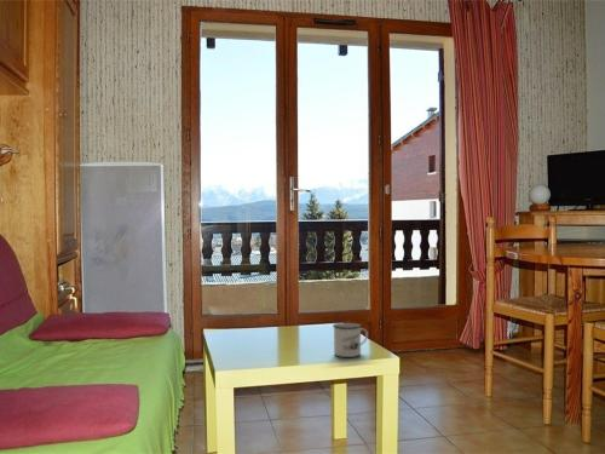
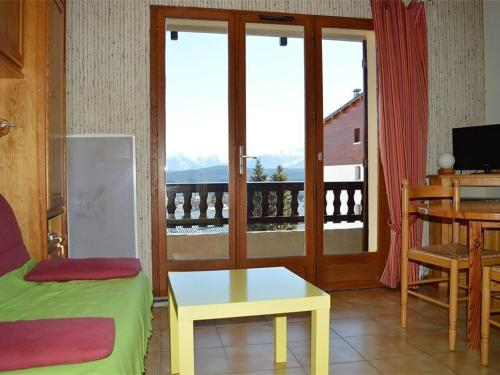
- mug (351, 339)
